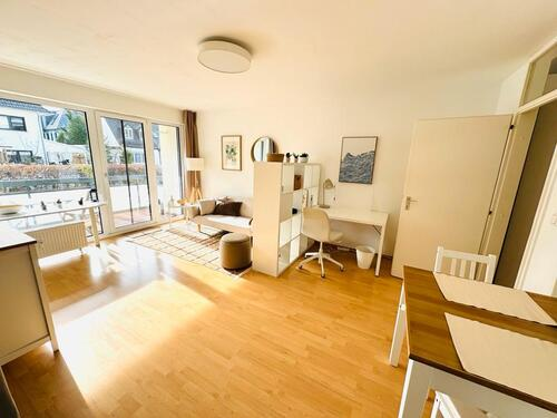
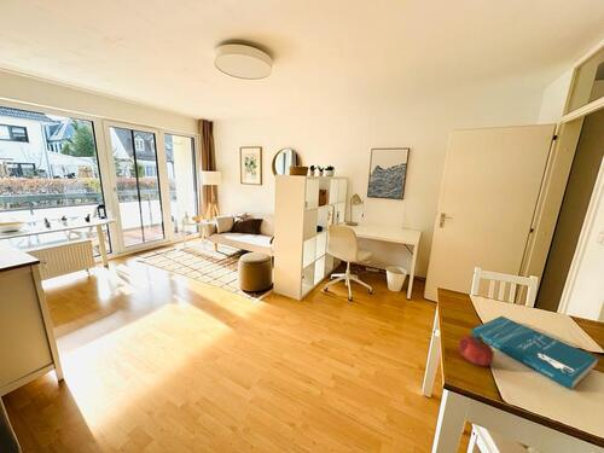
+ fruit (476, 347)
+ book (529, 345)
